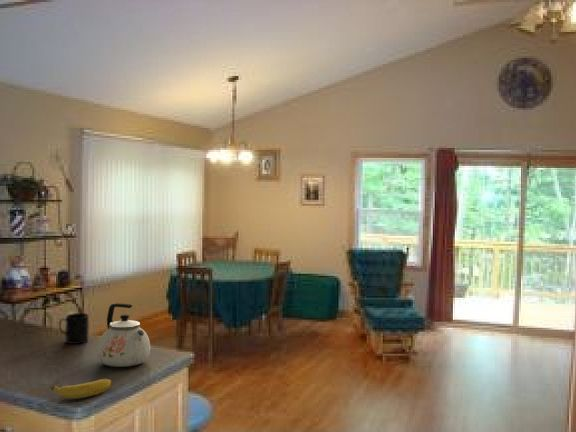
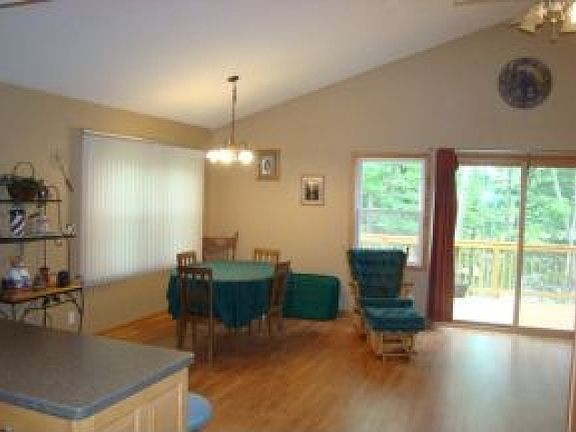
- banana (84, 386)
- mug (73, 328)
- kettle (124, 333)
